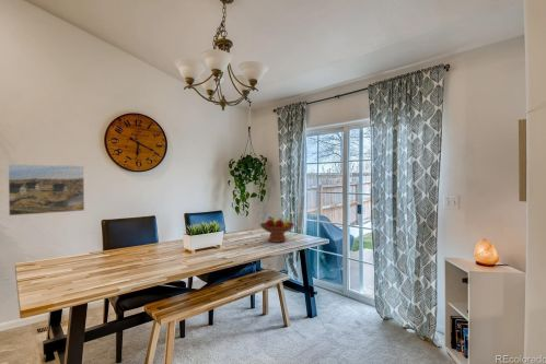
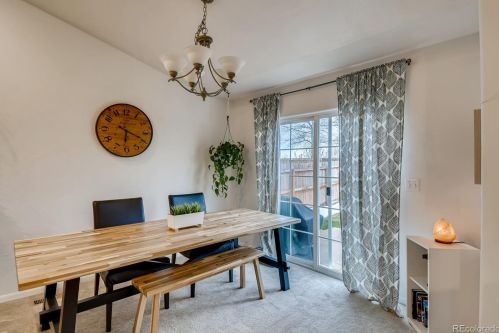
- fruit bowl (277, 228)
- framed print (48, 188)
